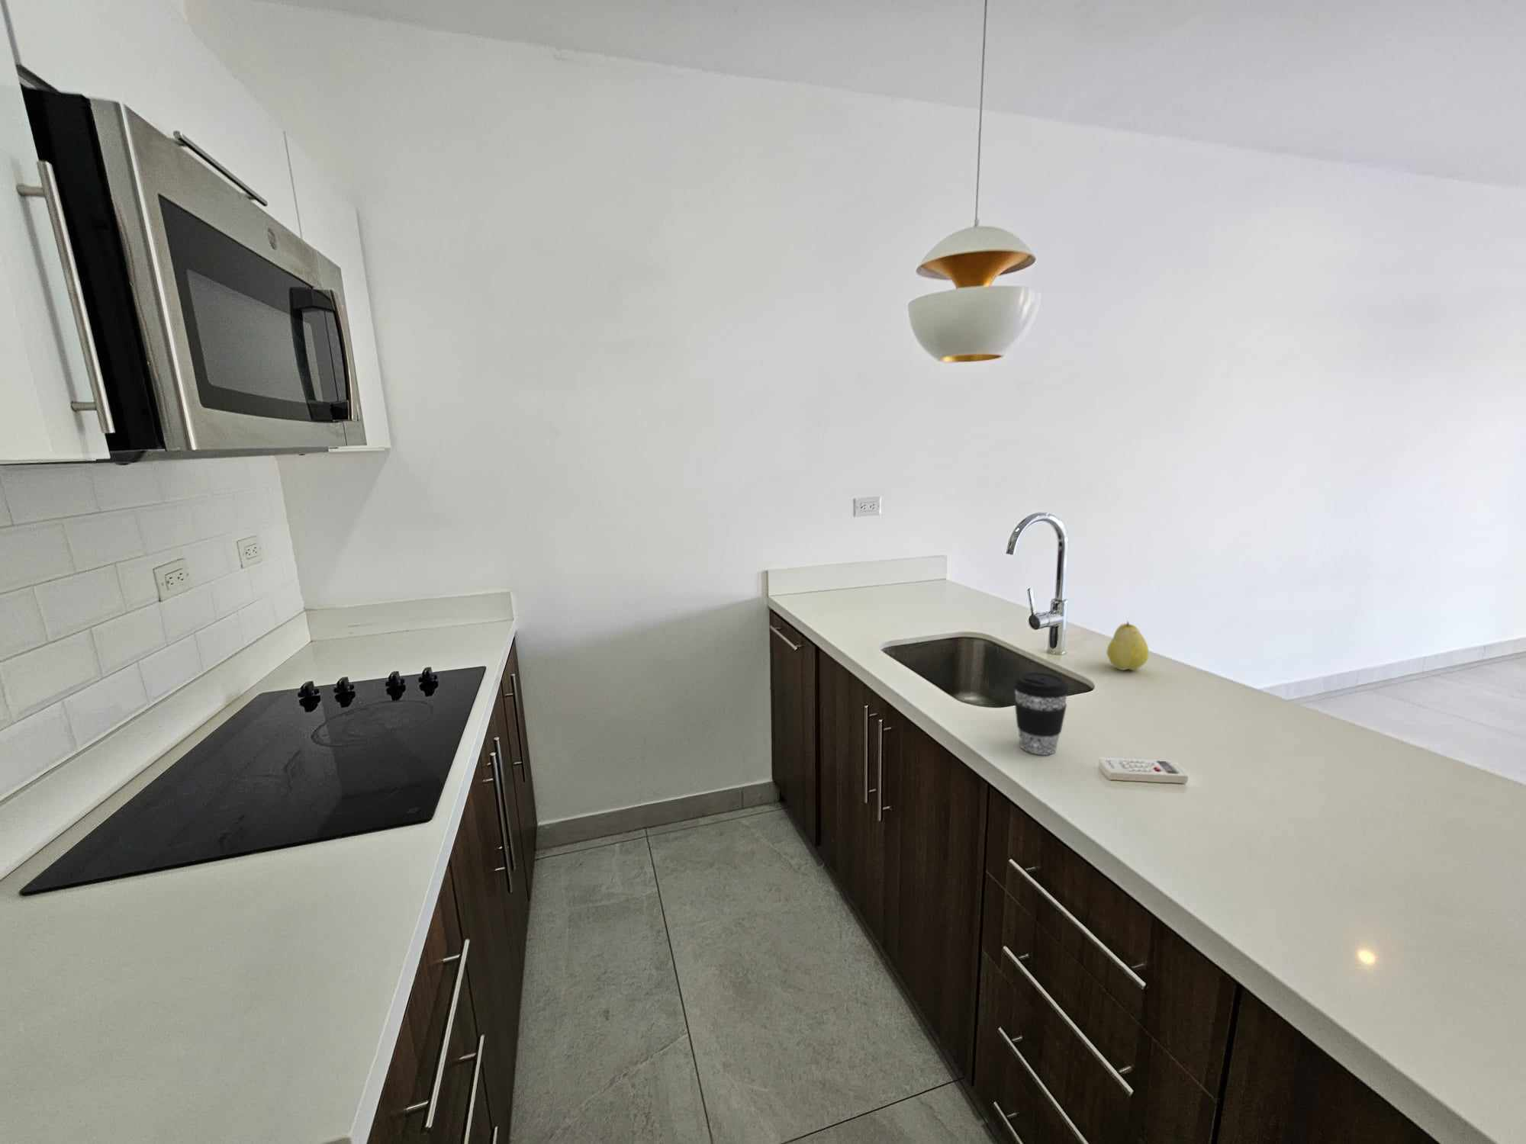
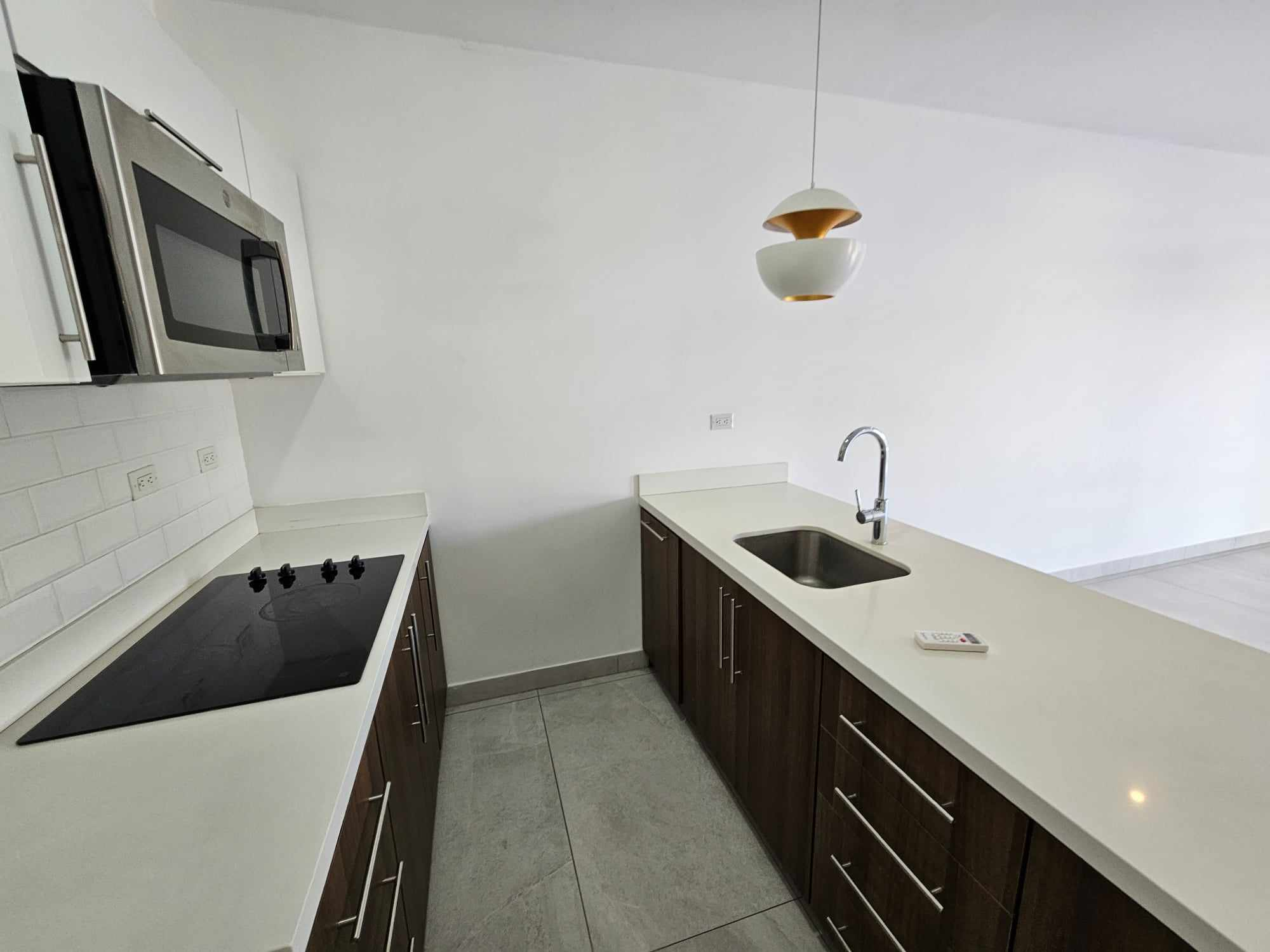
- coffee cup (1039, 713)
- fruit (1126, 644)
